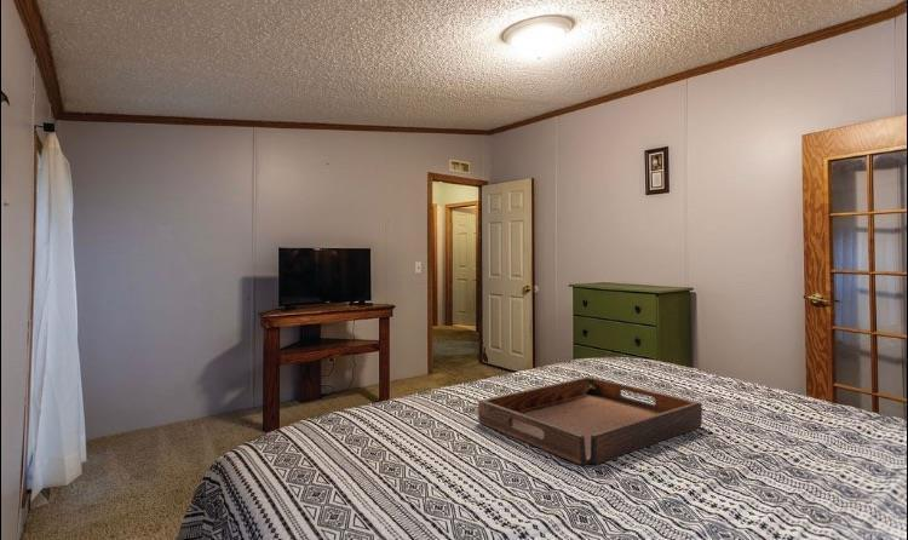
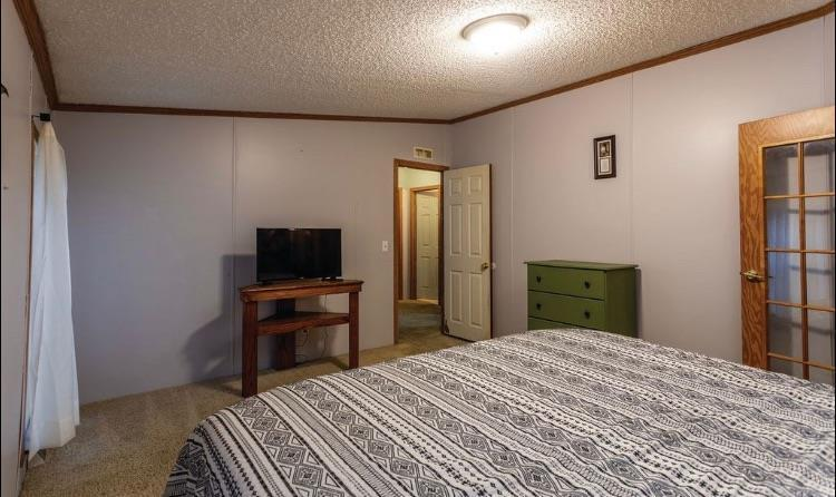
- serving tray (587, 412)
